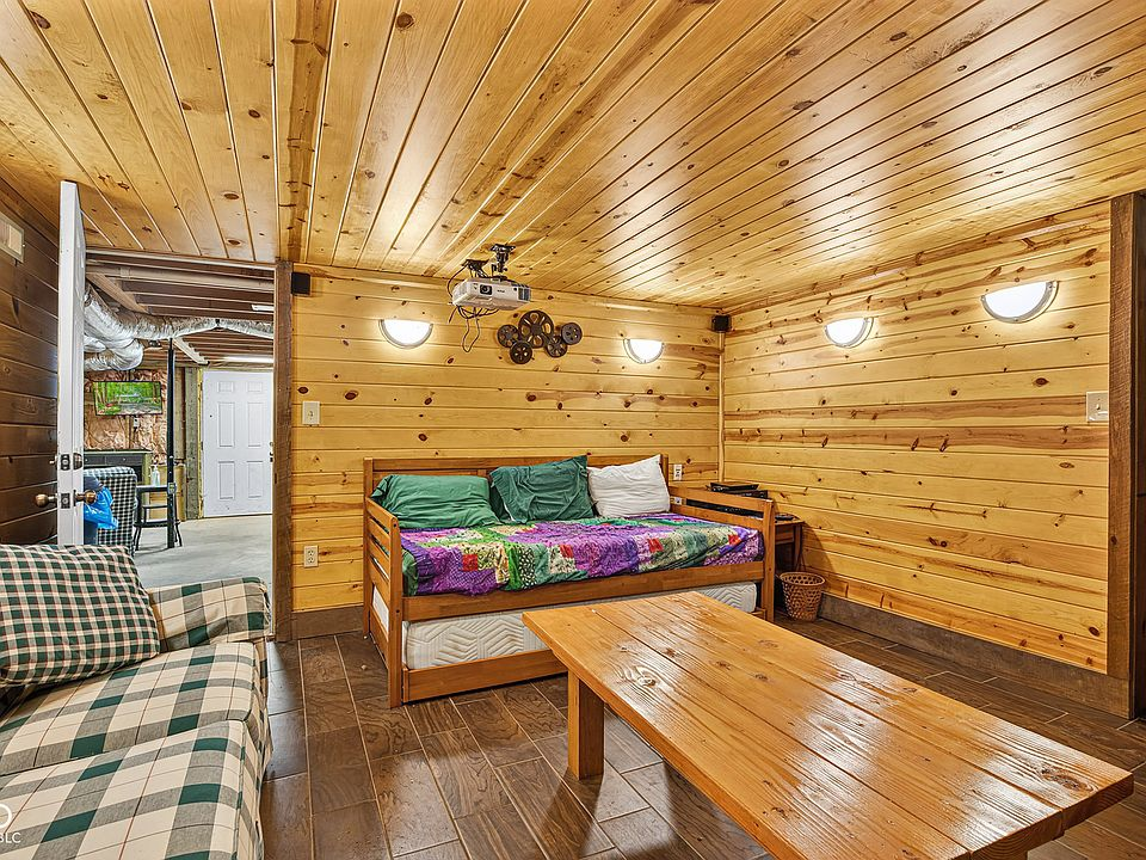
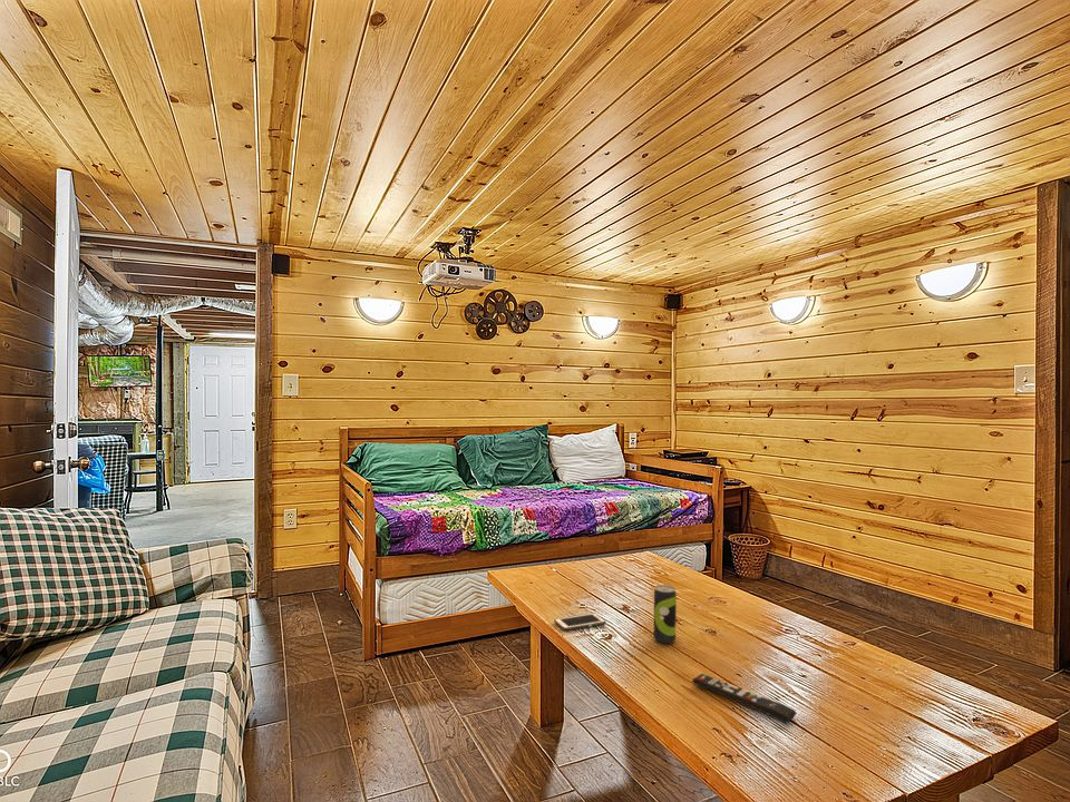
+ remote control (741, 696)
+ beverage can (664, 614)
+ cell phone (580, 622)
